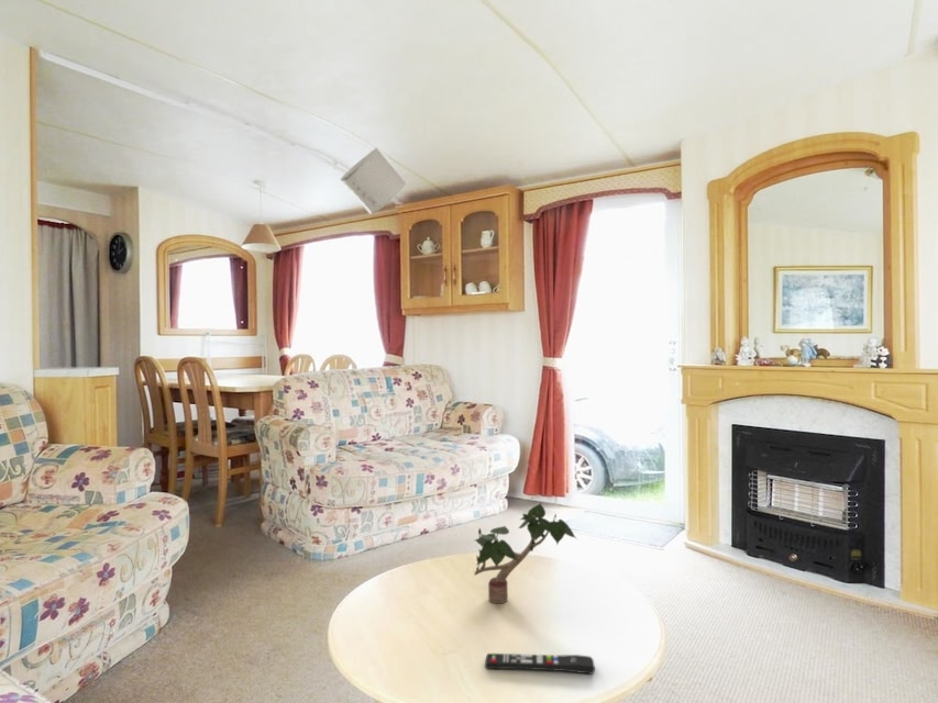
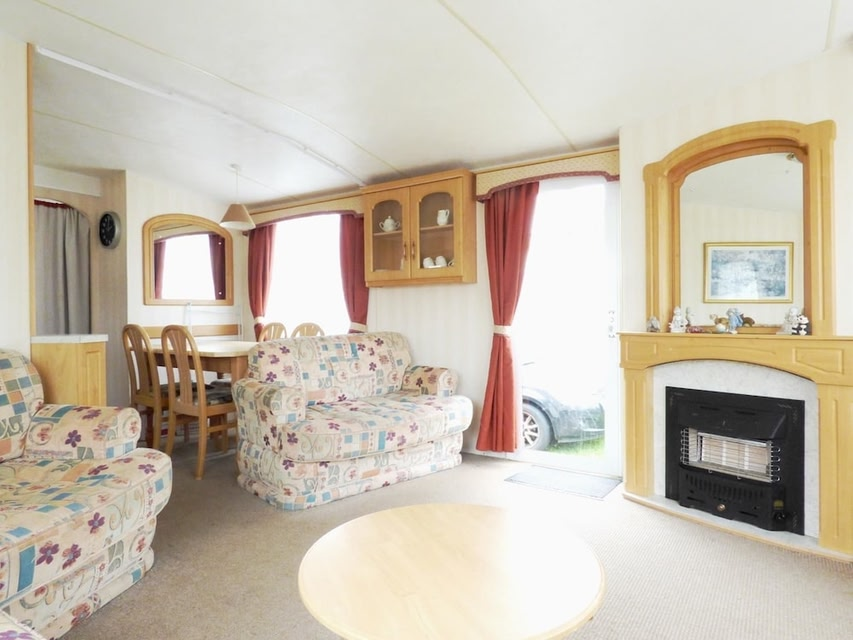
- potted plant (526, 555)
- remote control (539, 661)
- toilet paper roll (373, 180)
